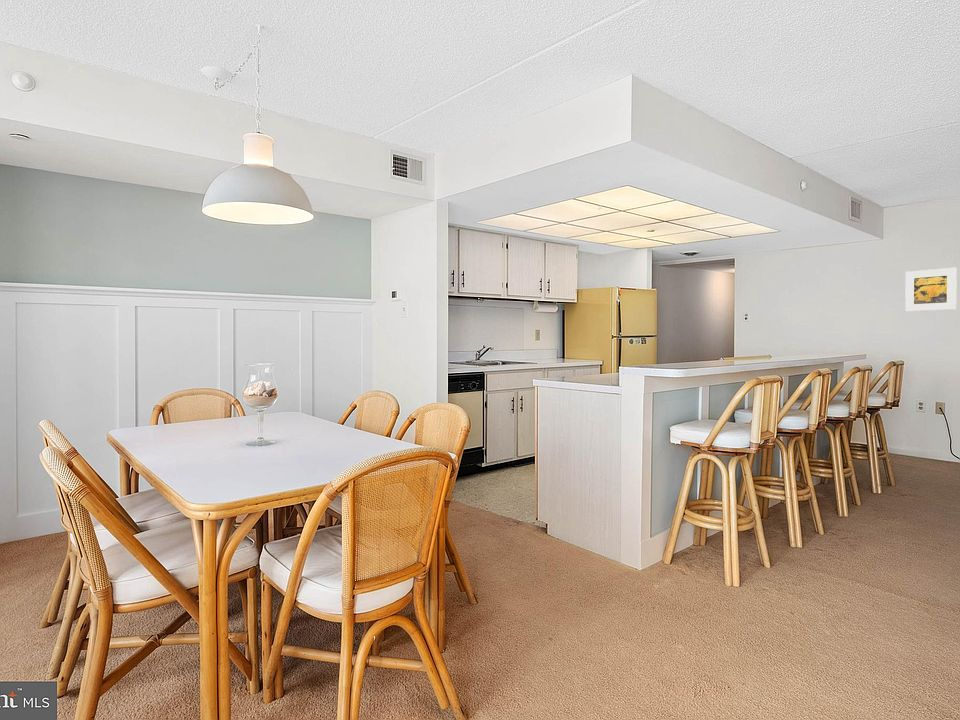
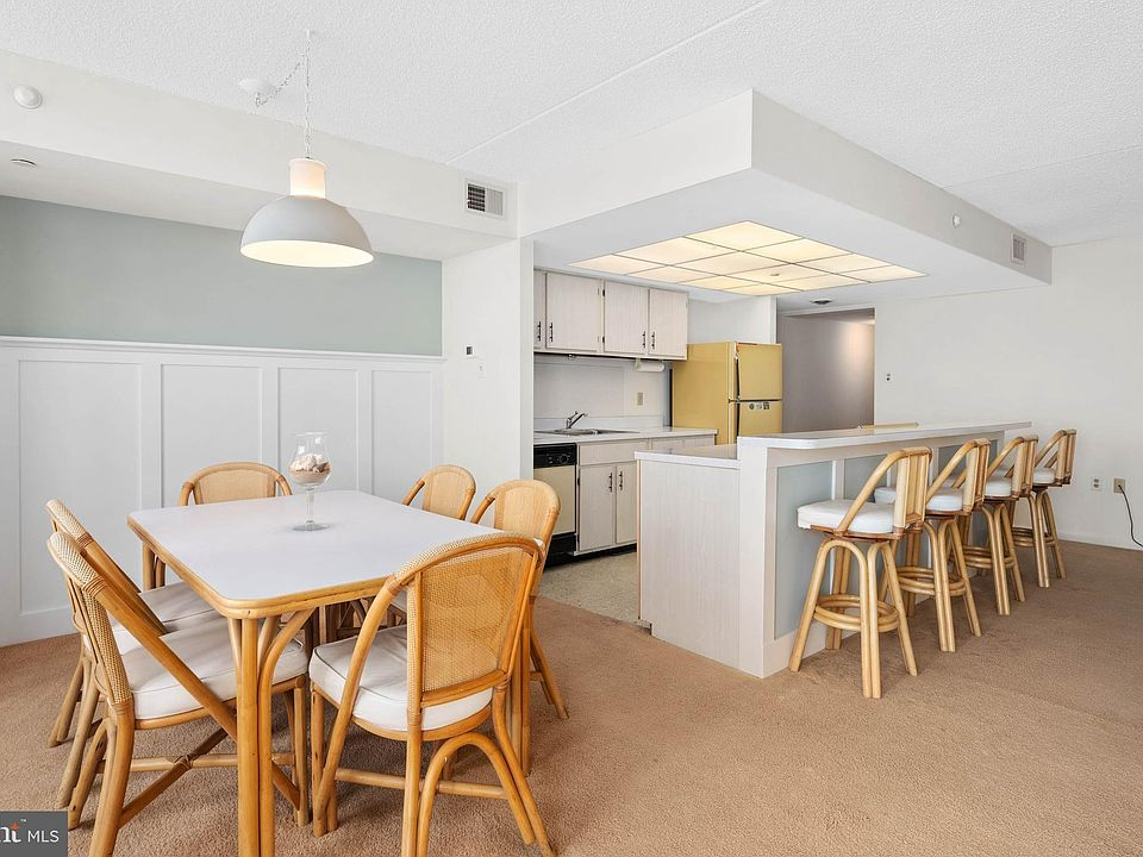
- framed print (930, 290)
